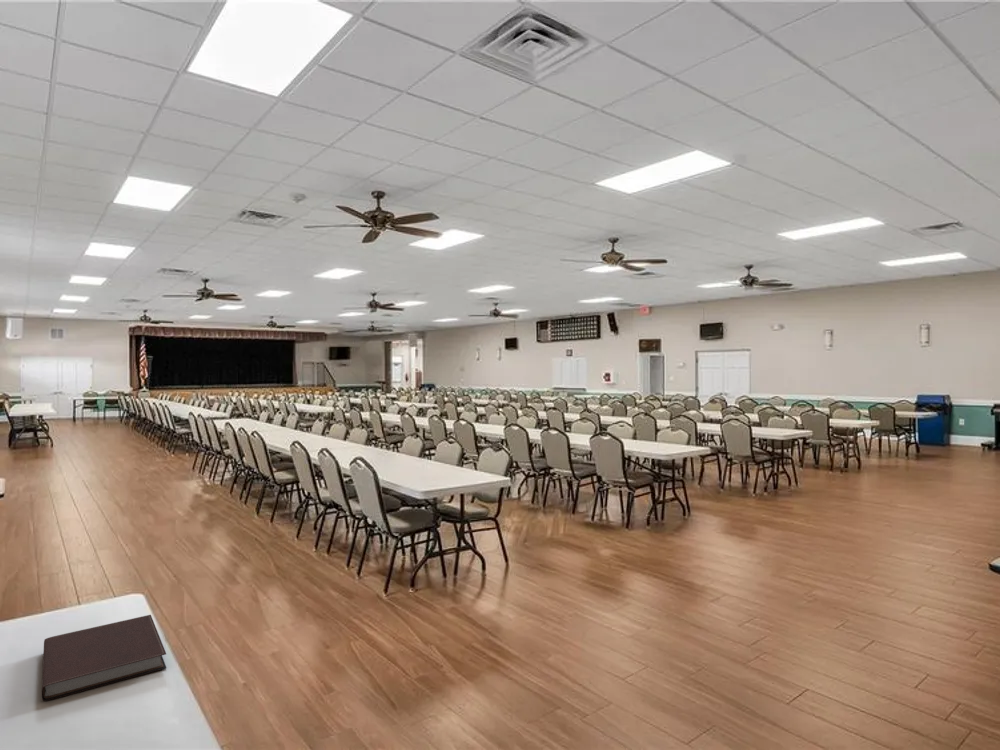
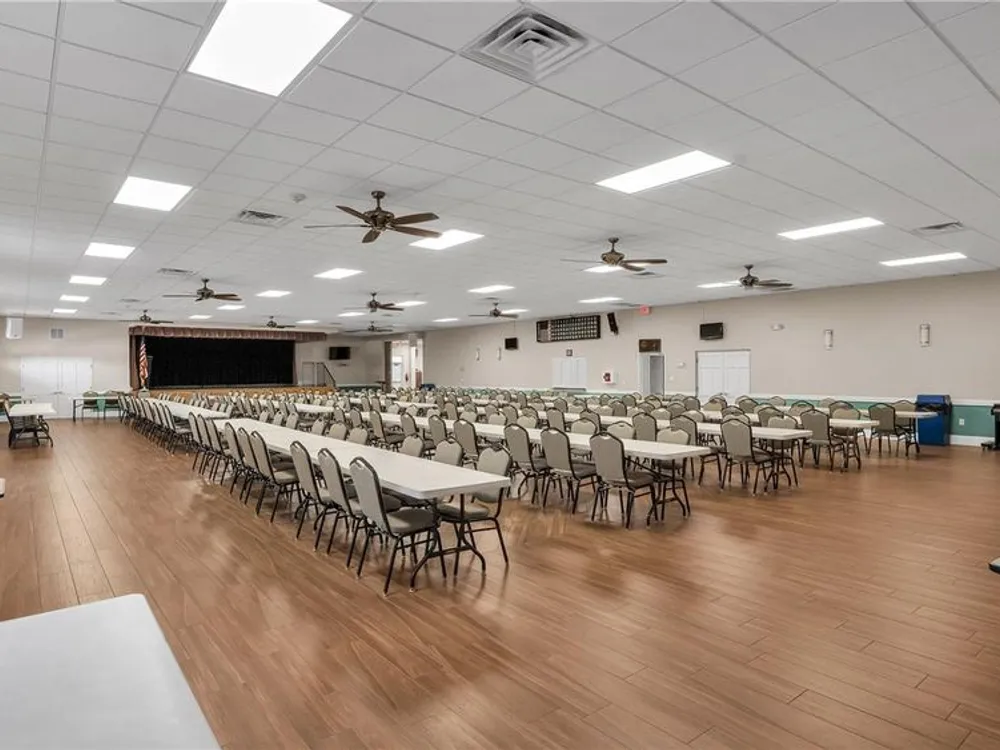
- notebook (103, 652)
